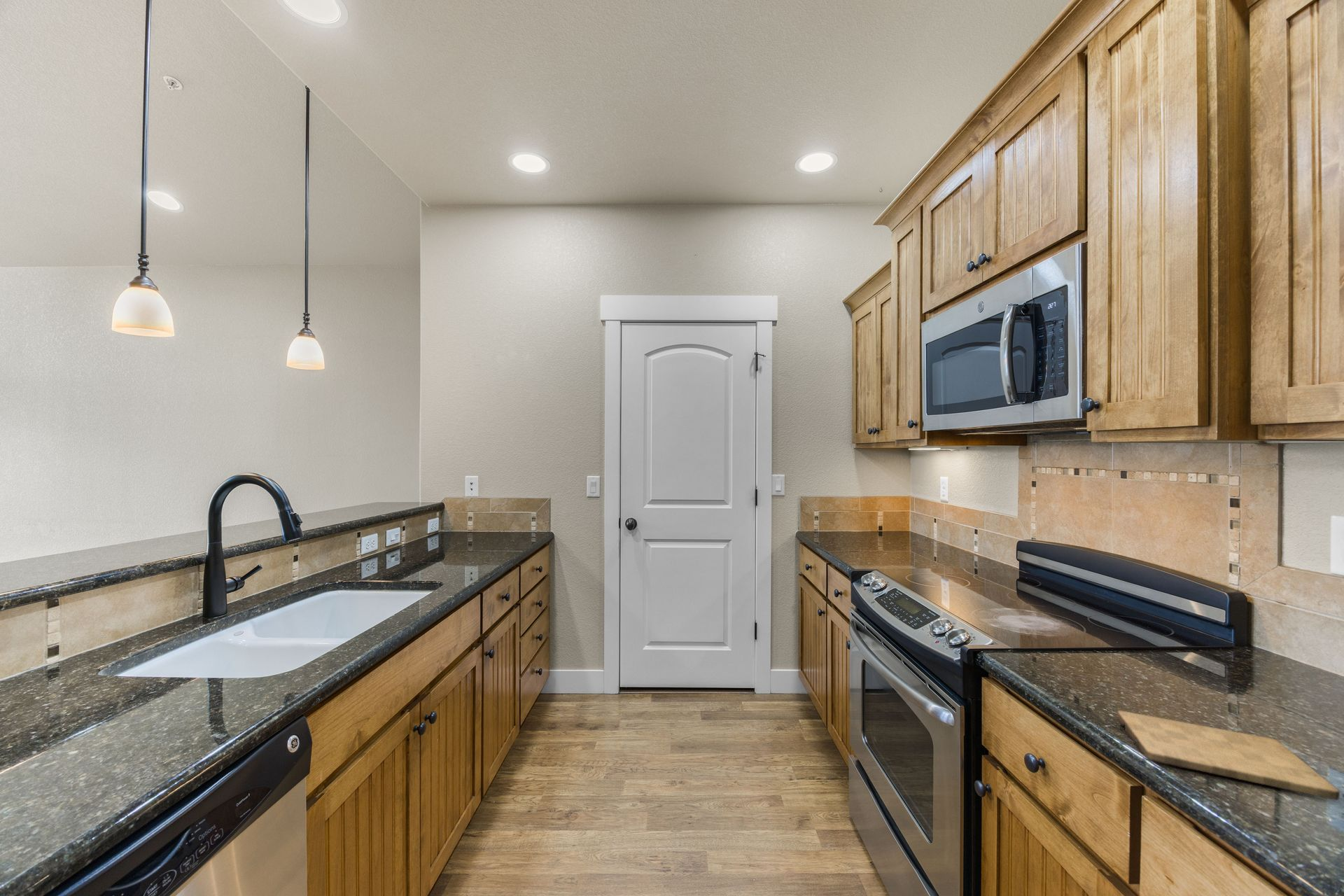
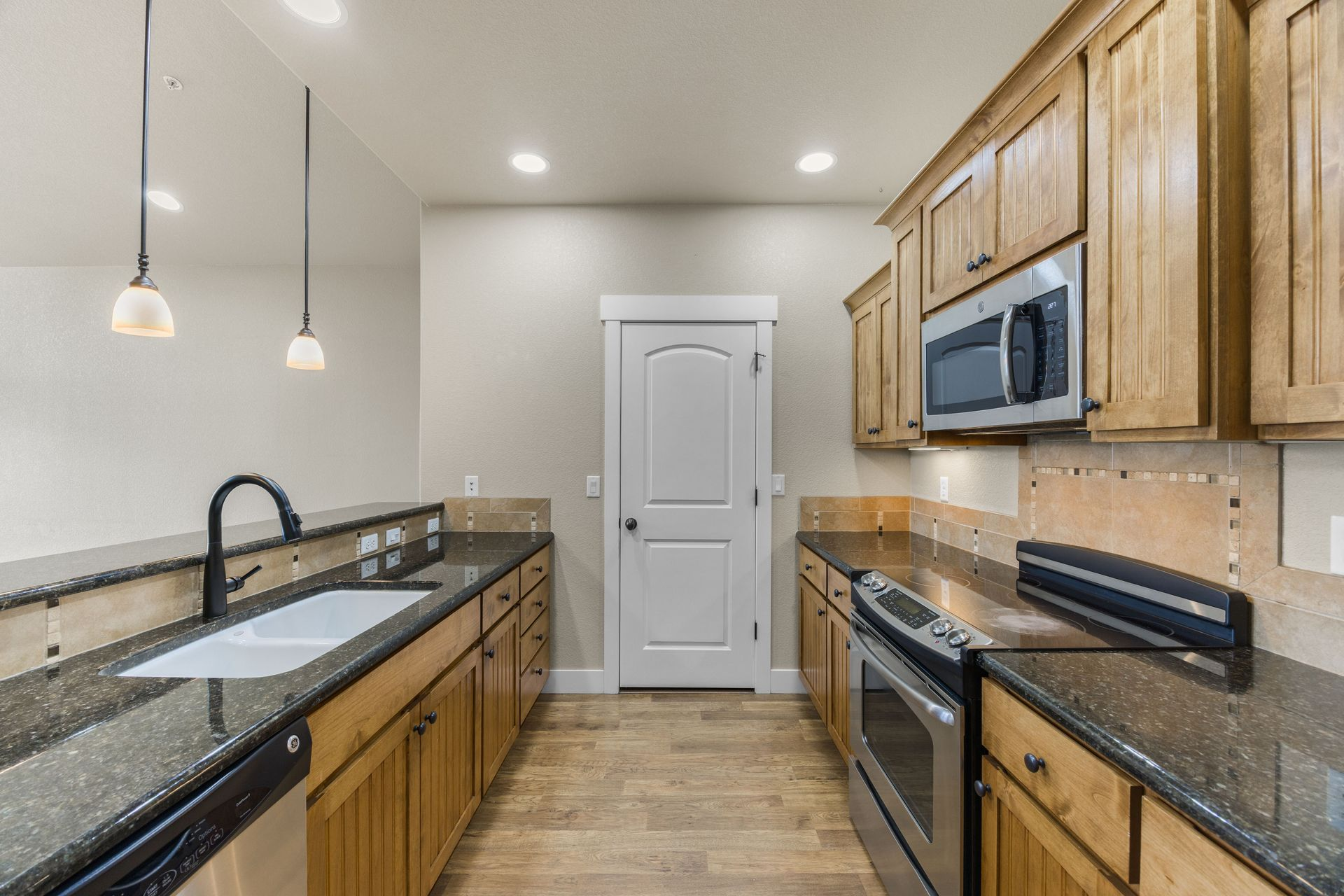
- cutting board (1213, 749)
